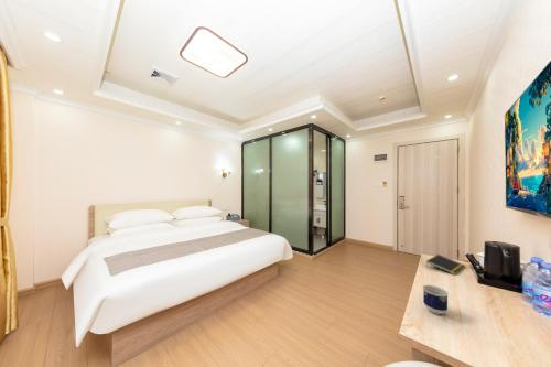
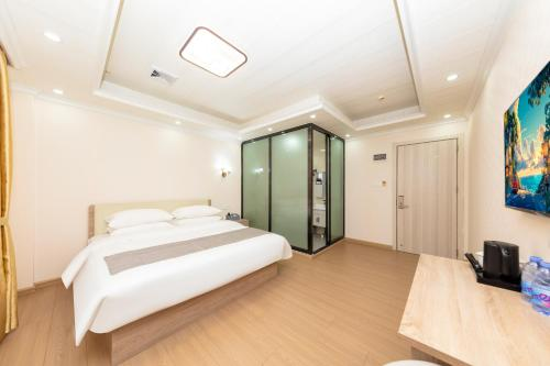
- cup (434, 301)
- notepad (445, 263)
